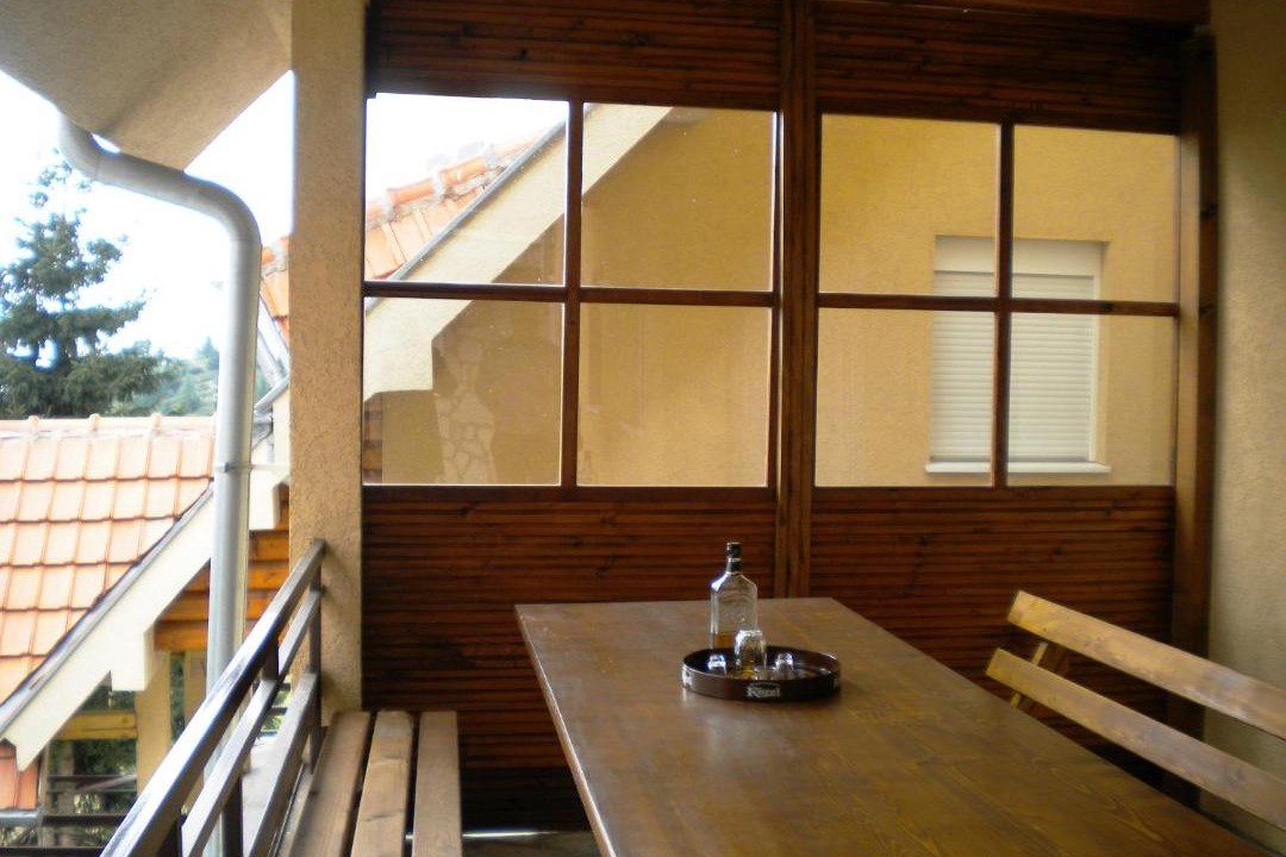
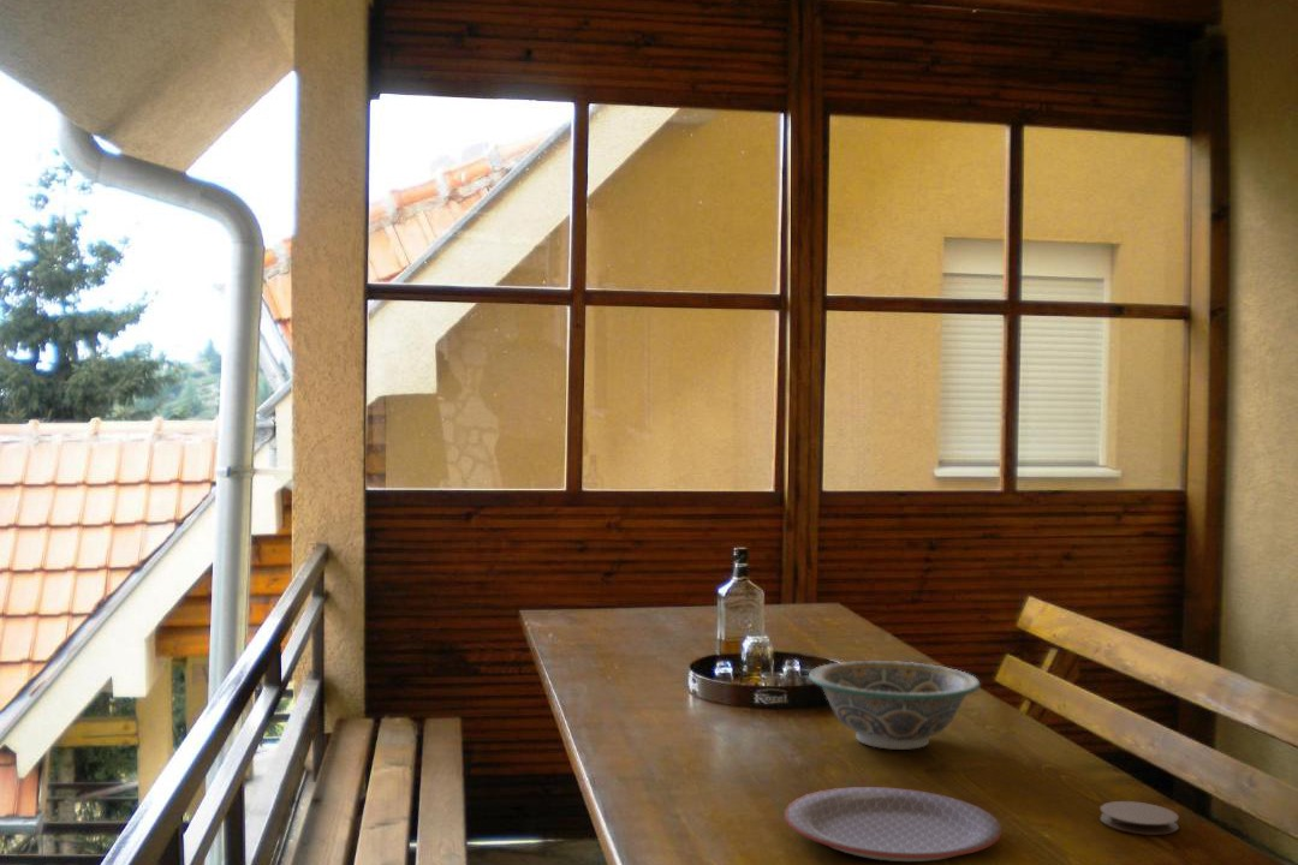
+ coaster (1138, 817)
+ plate (891, 827)
+ bowl (892, 708)
